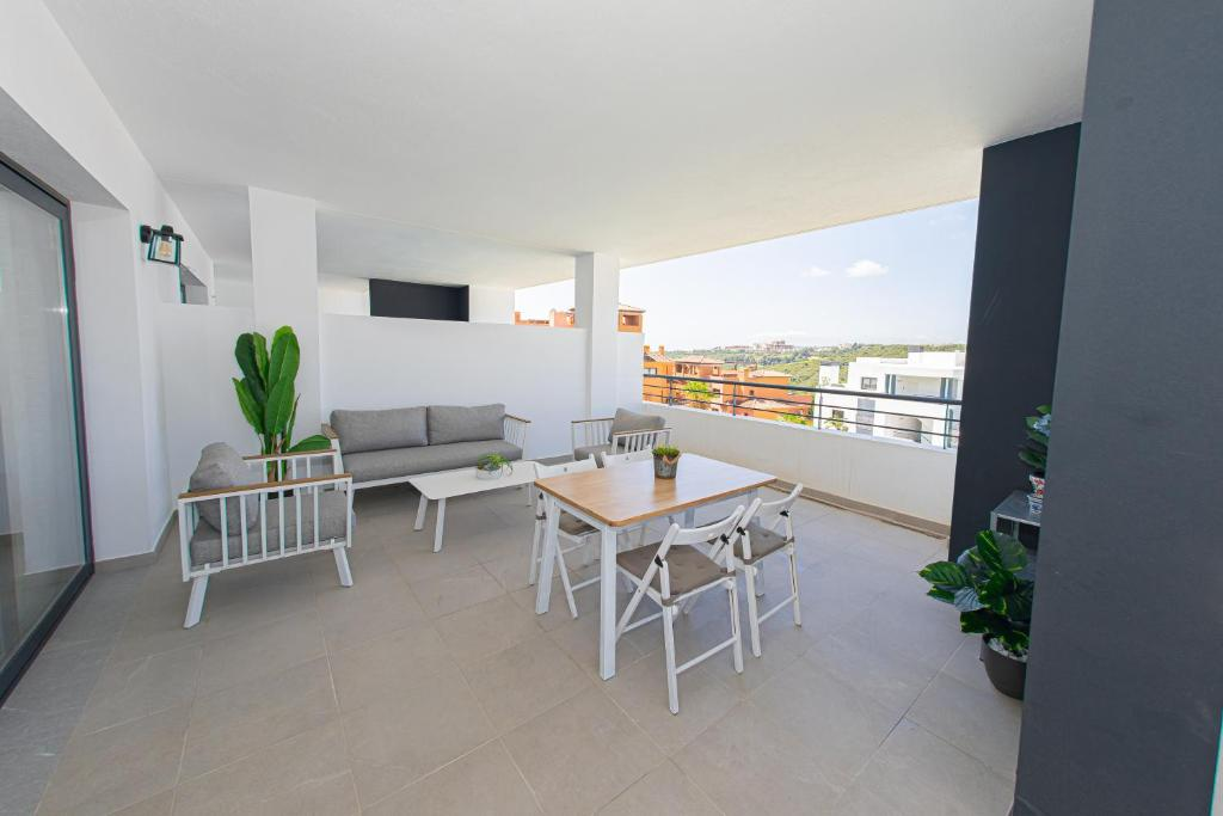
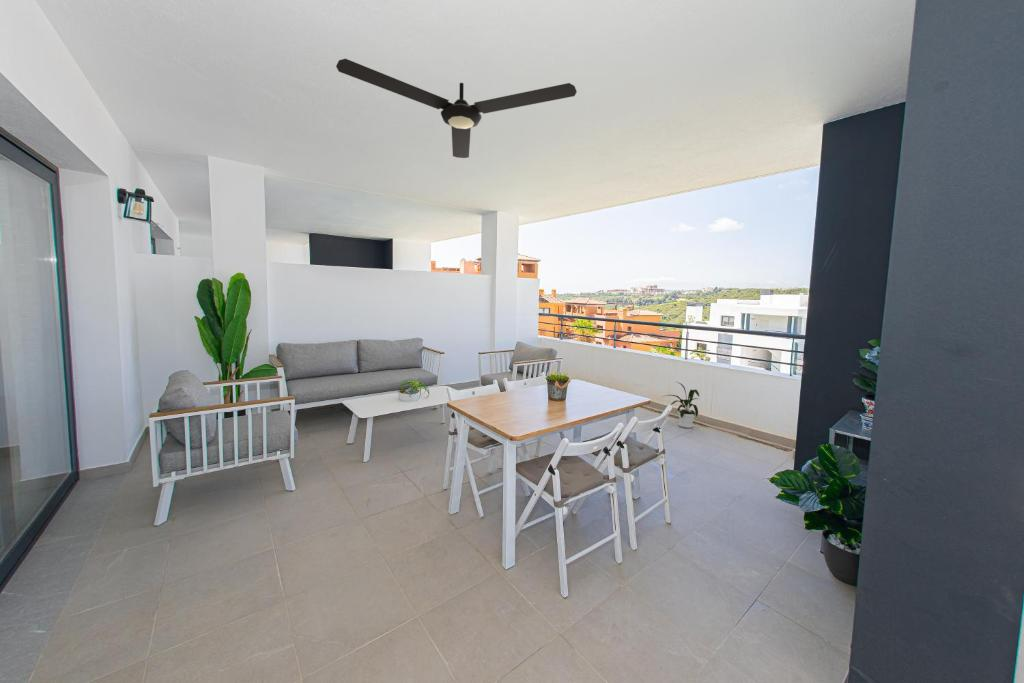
+ ceiling fan (461, 116)
+ house plant (685, 404)
